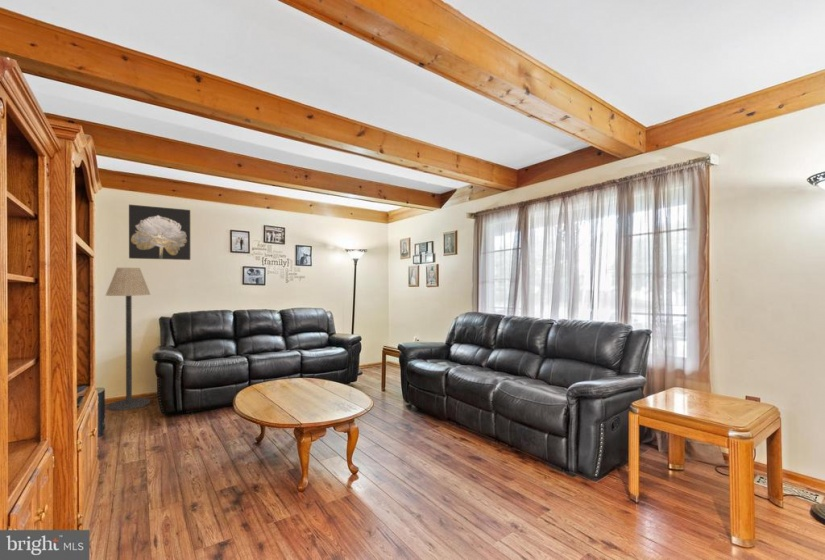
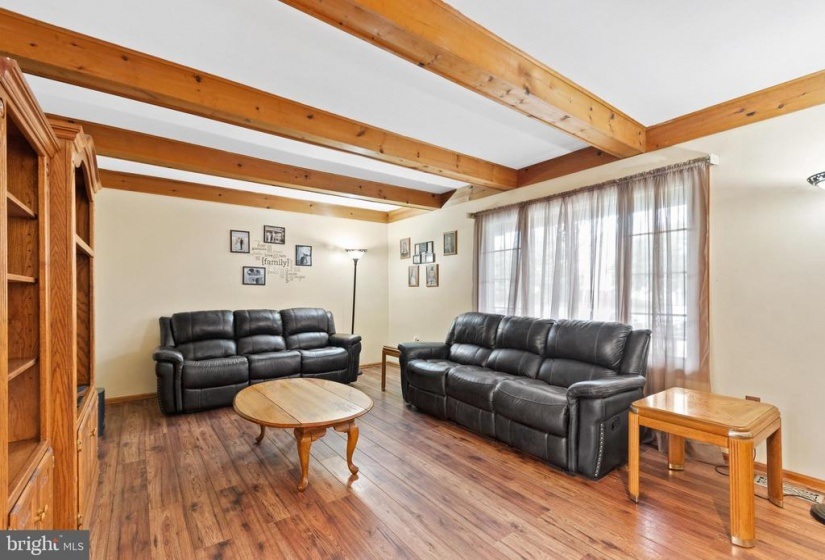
- wall art (160, 233)
- floor lamp (128, 336)
